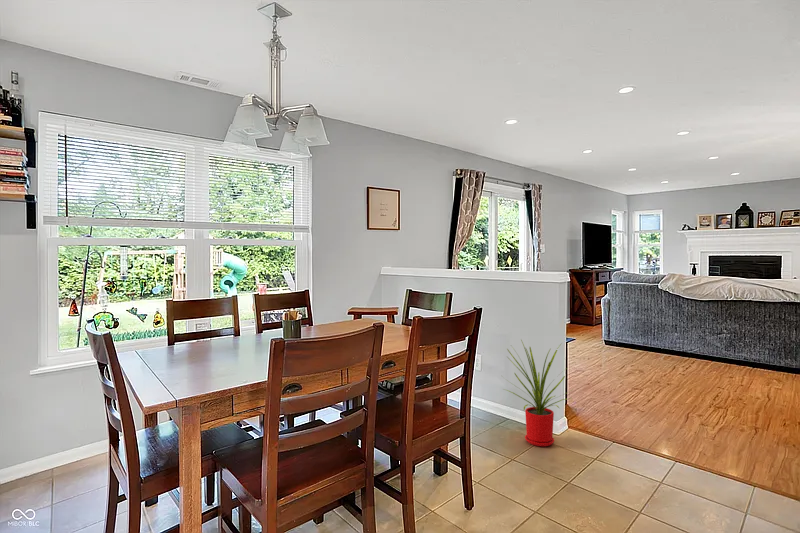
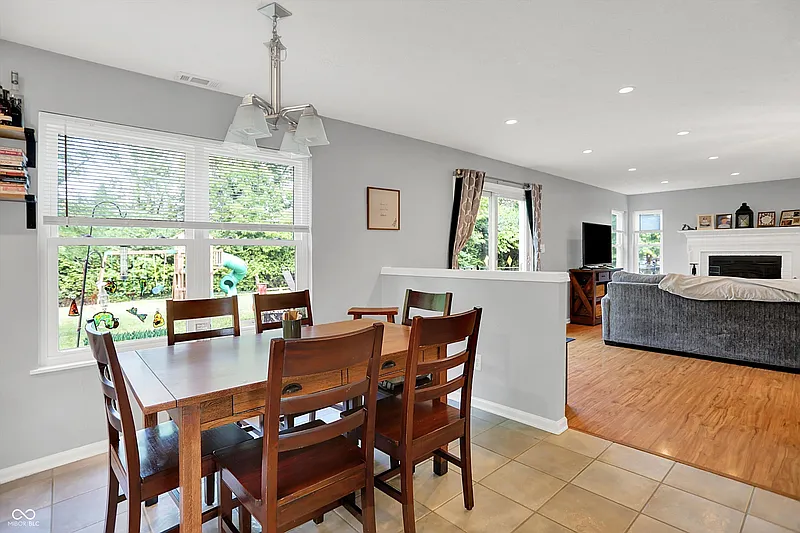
- house plant (540, 391)
